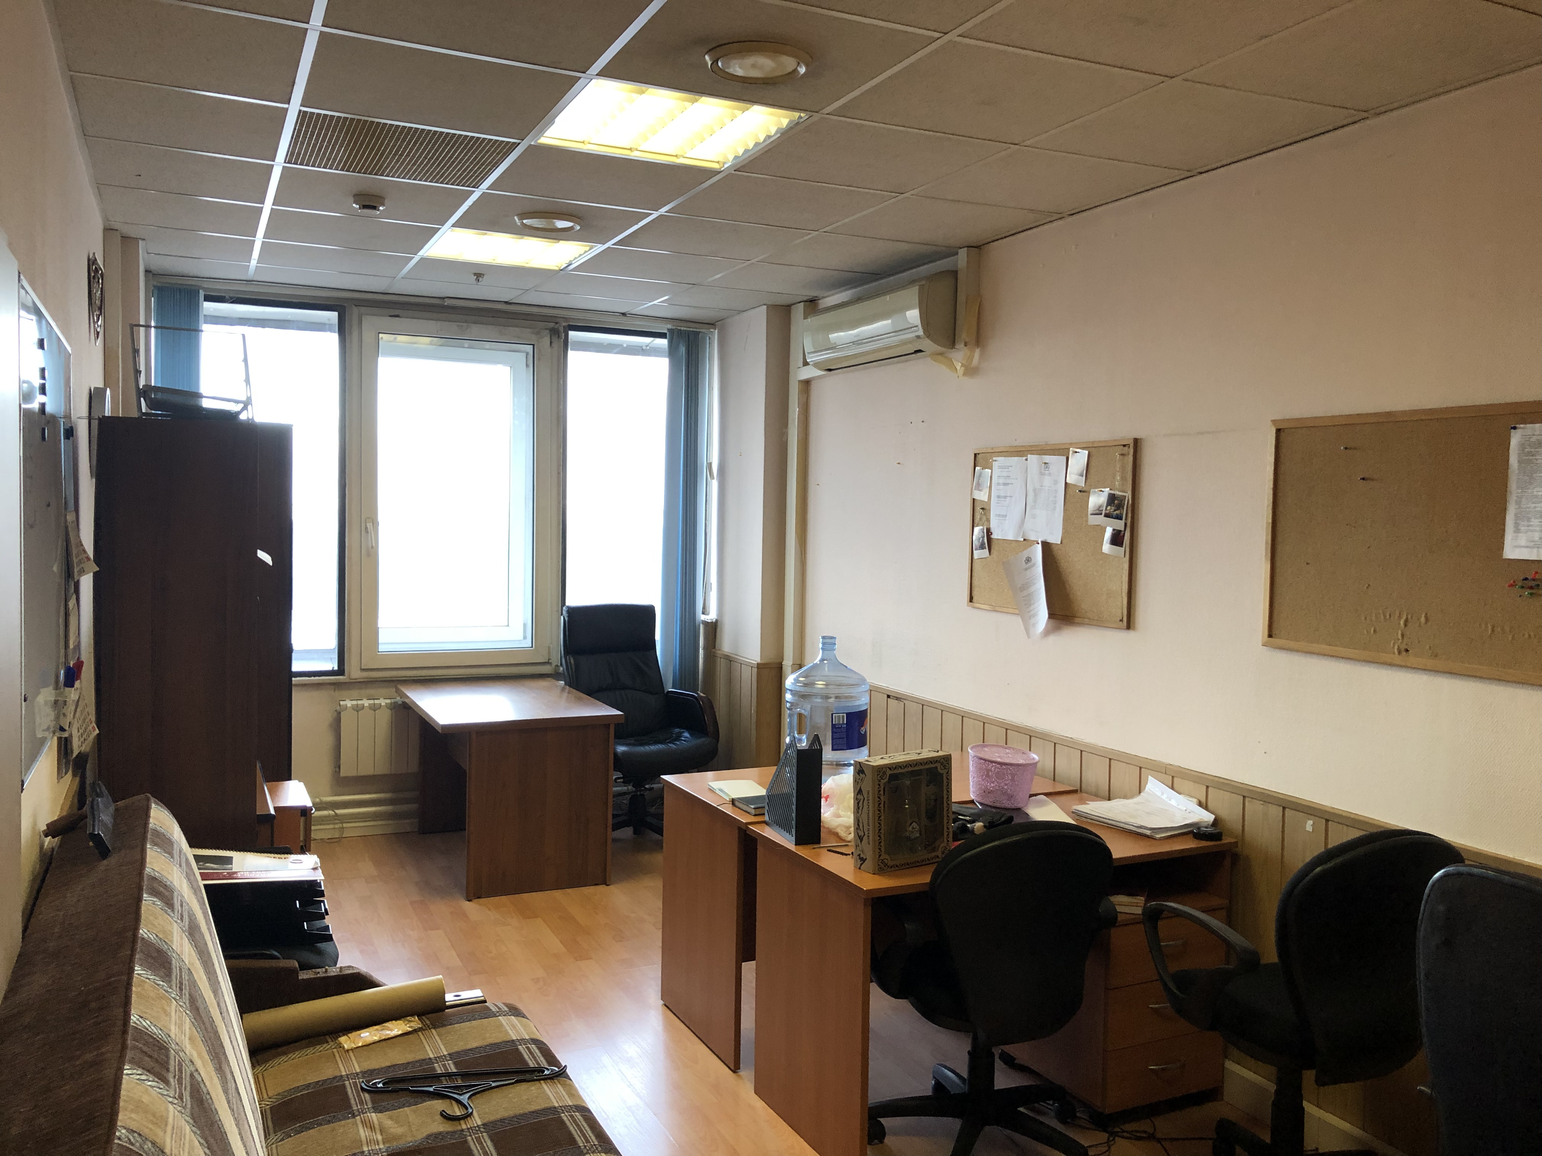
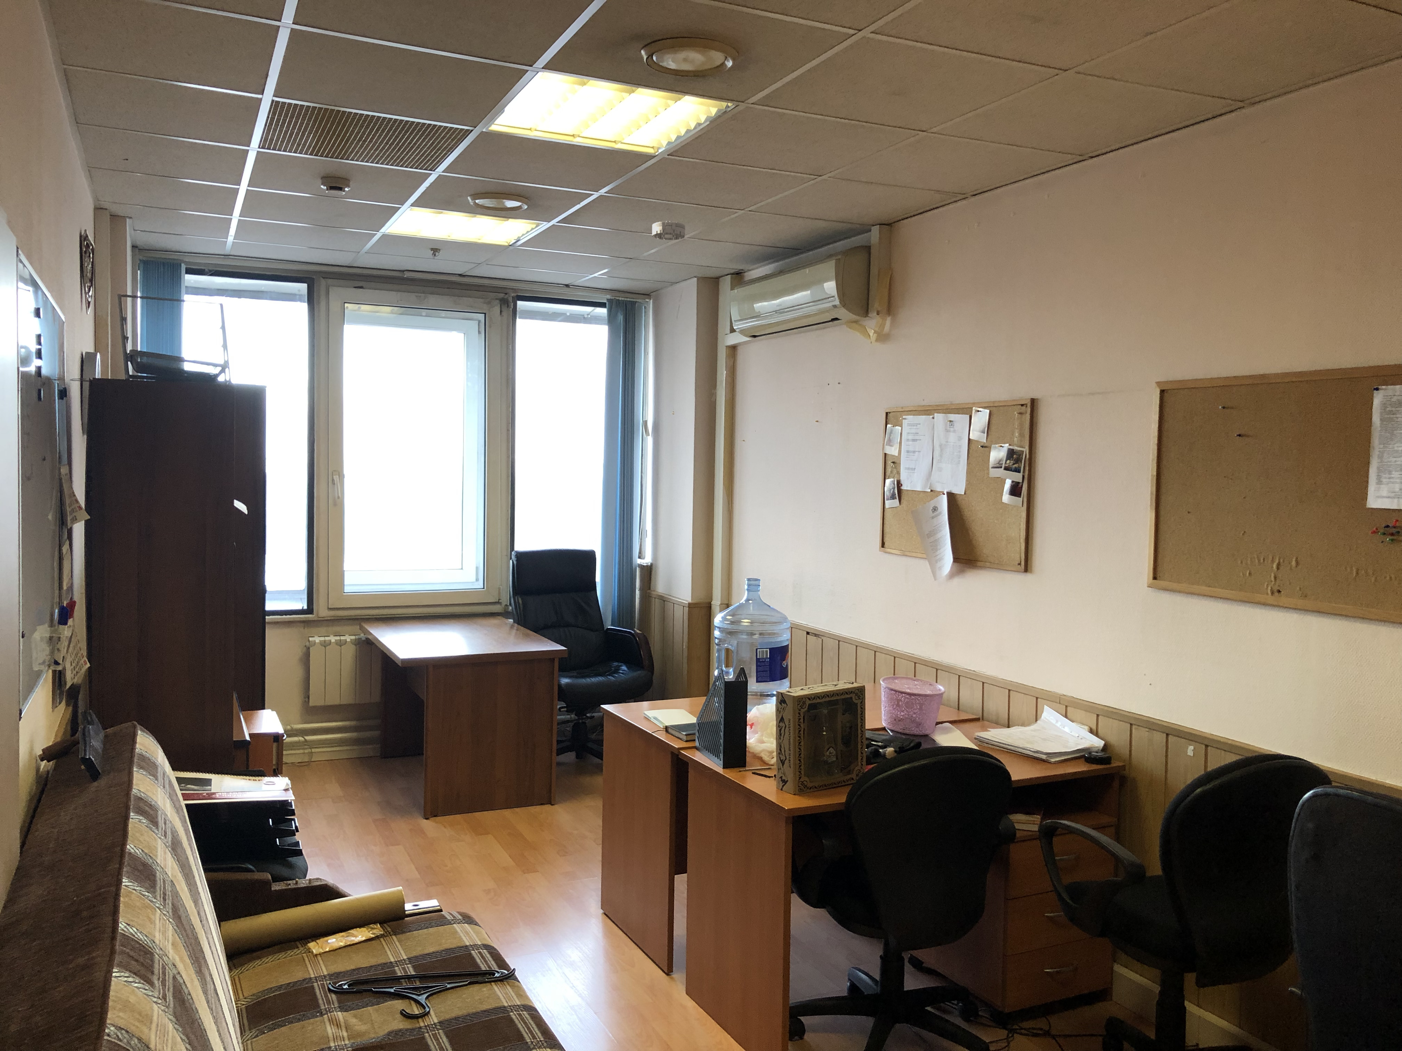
+ smoke detector (668, 230)
